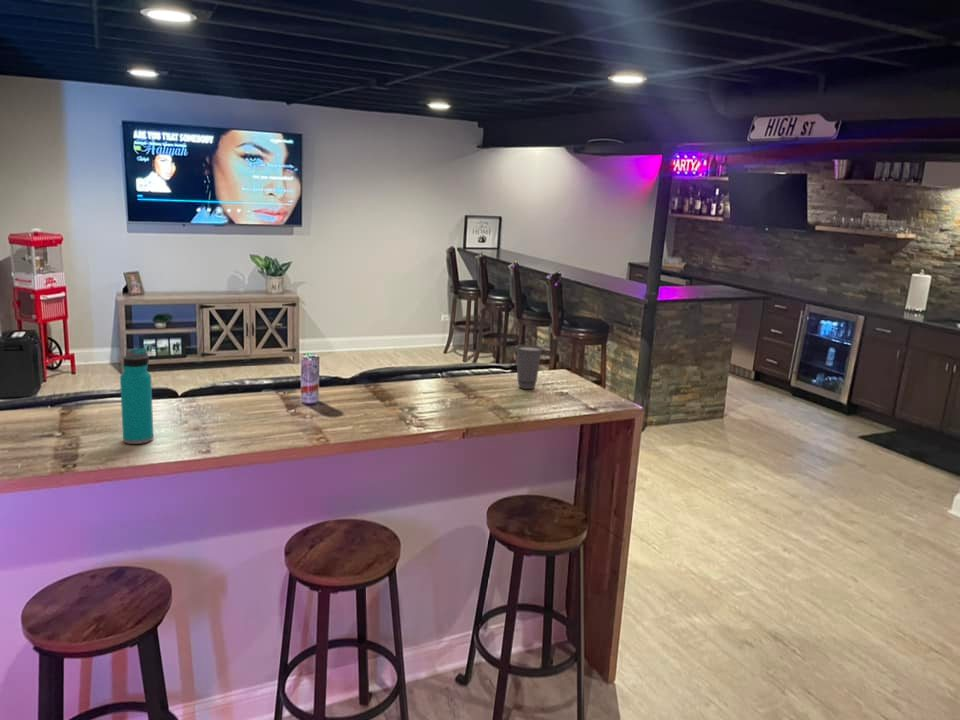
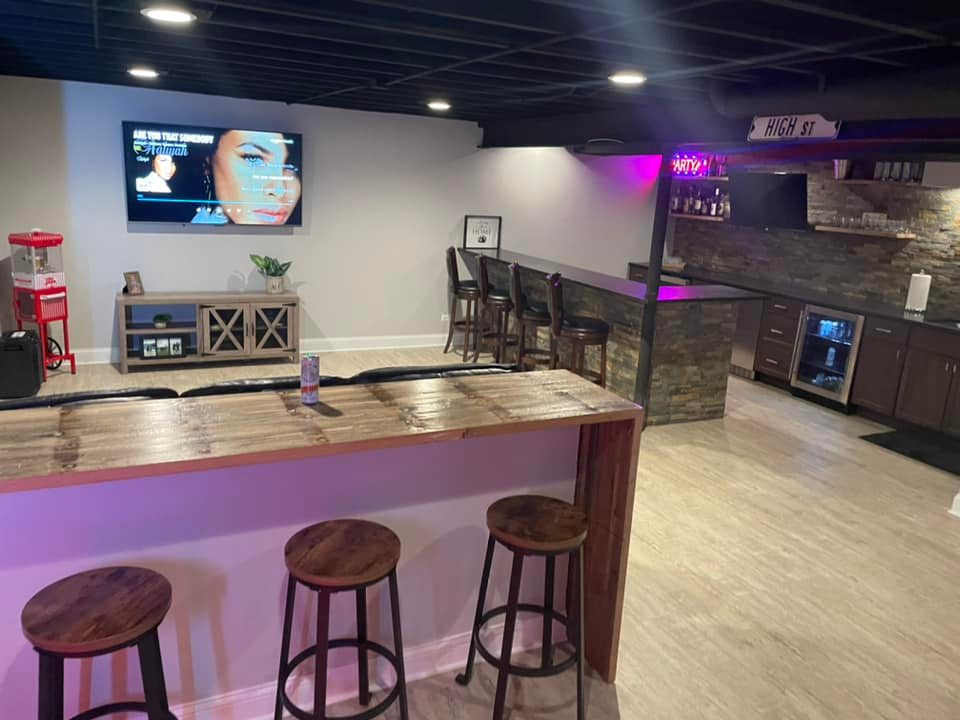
- cup (527, 367)
- water bottle (136, 395)
